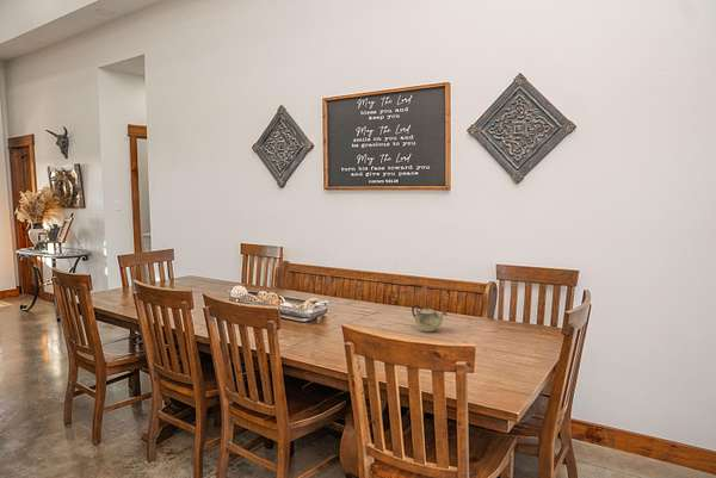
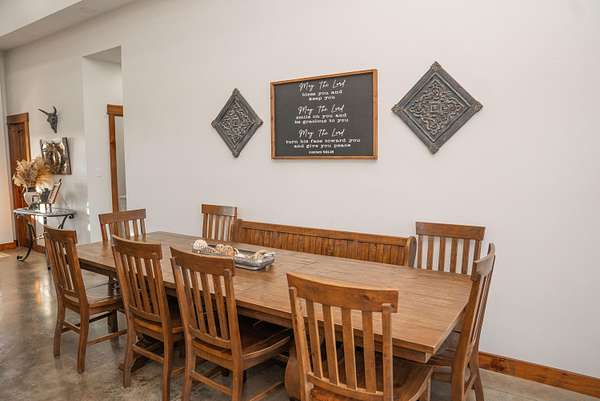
- teapot (428, 317)
